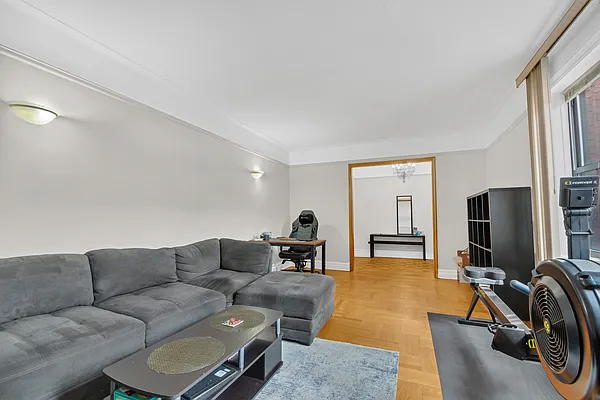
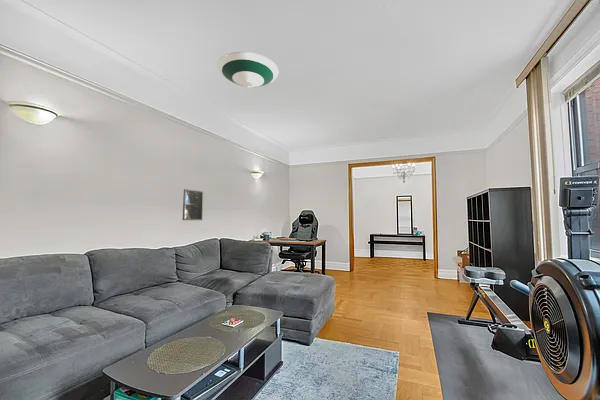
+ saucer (248, 77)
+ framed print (193, 205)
